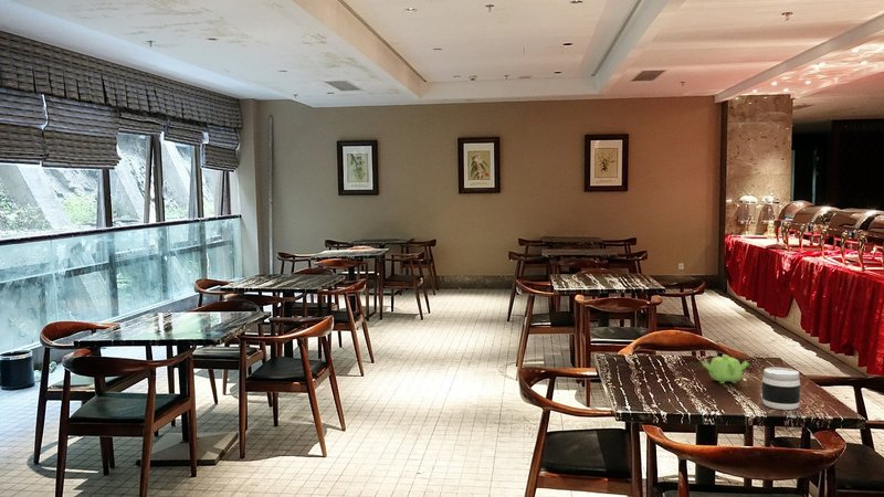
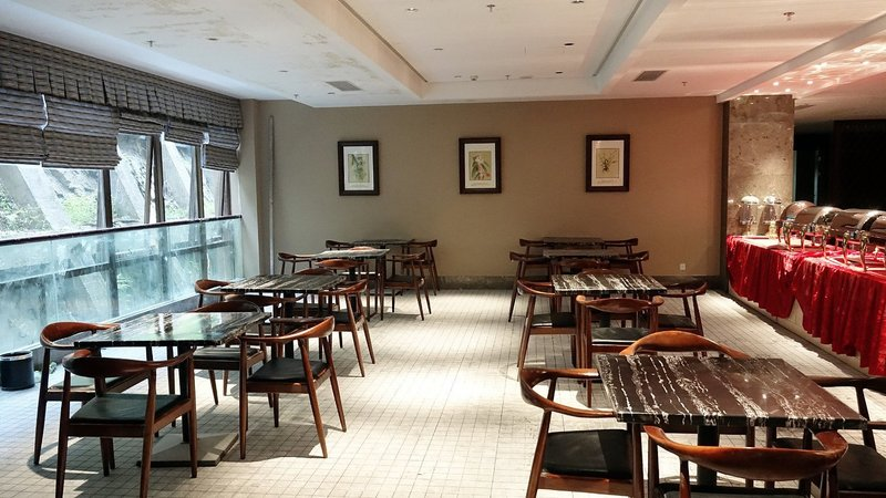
- teapot (725, 368)
- jar (780, 388)
